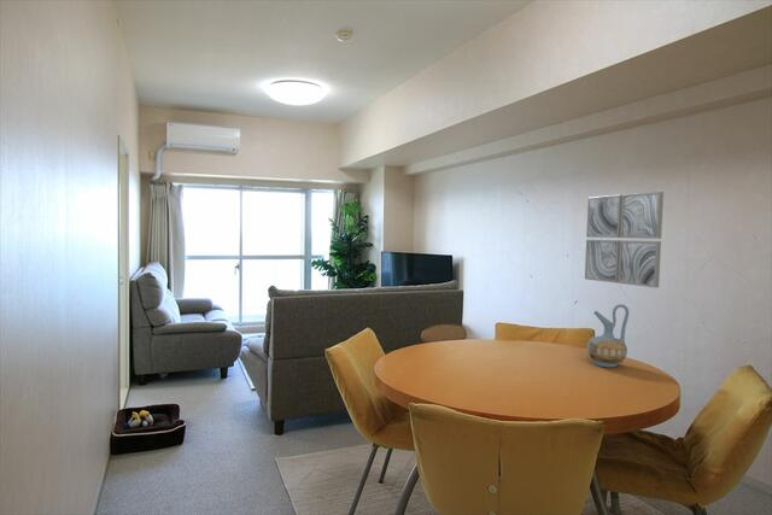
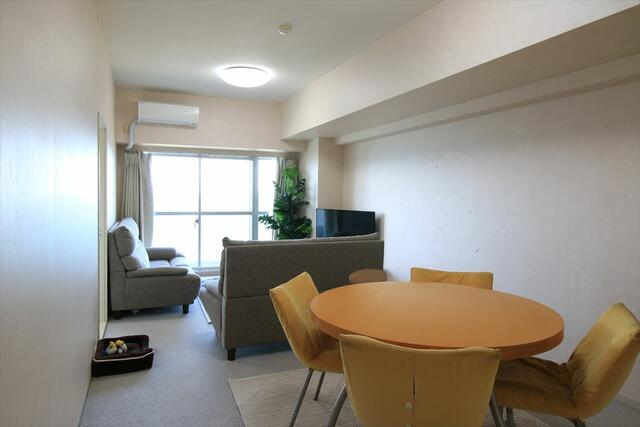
- wall art (620, 240)
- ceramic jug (607, 334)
